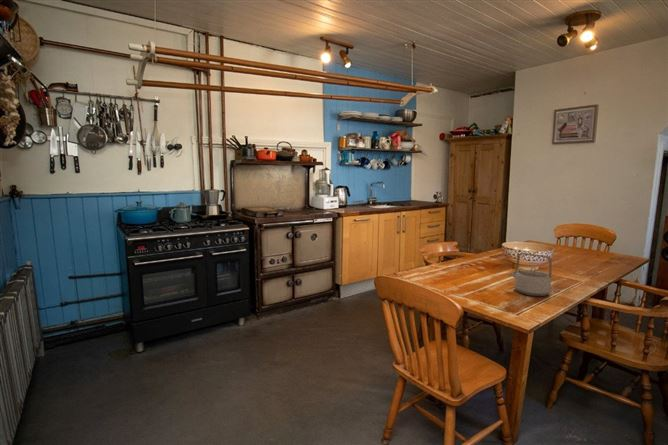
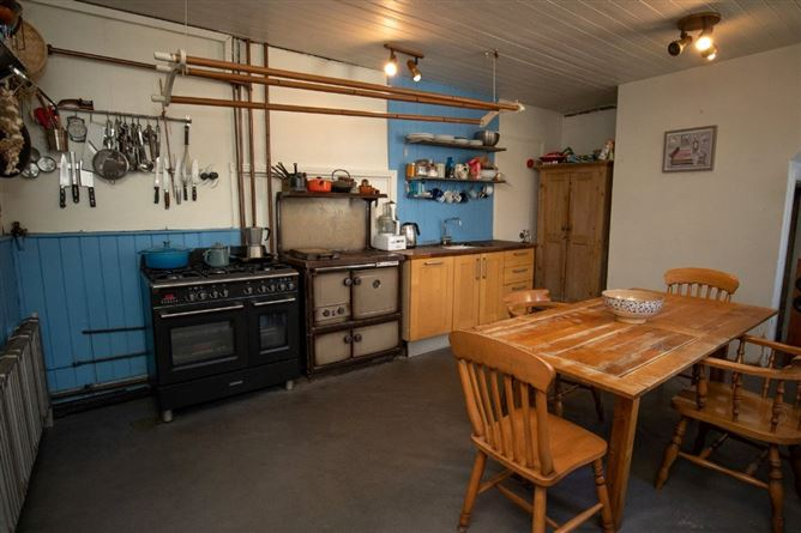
- teapot (529, 272)
